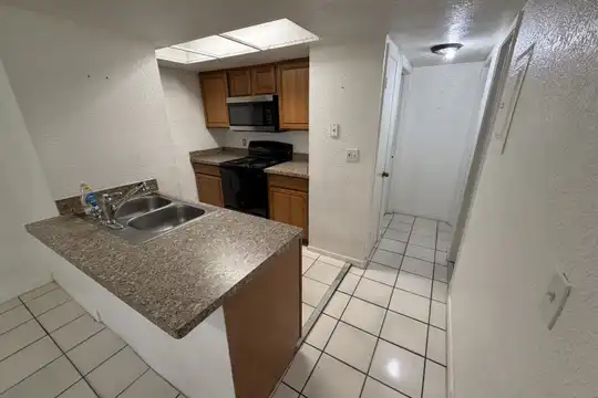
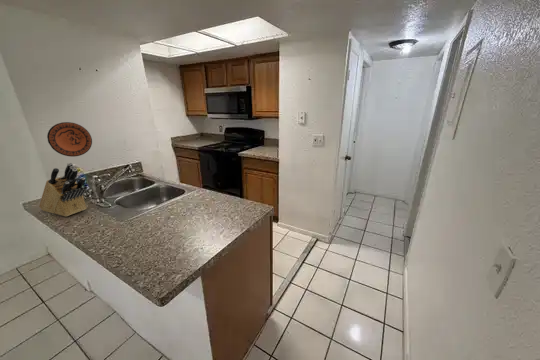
+ decorative plate (71, 139)
+ knife block (60, 187)
